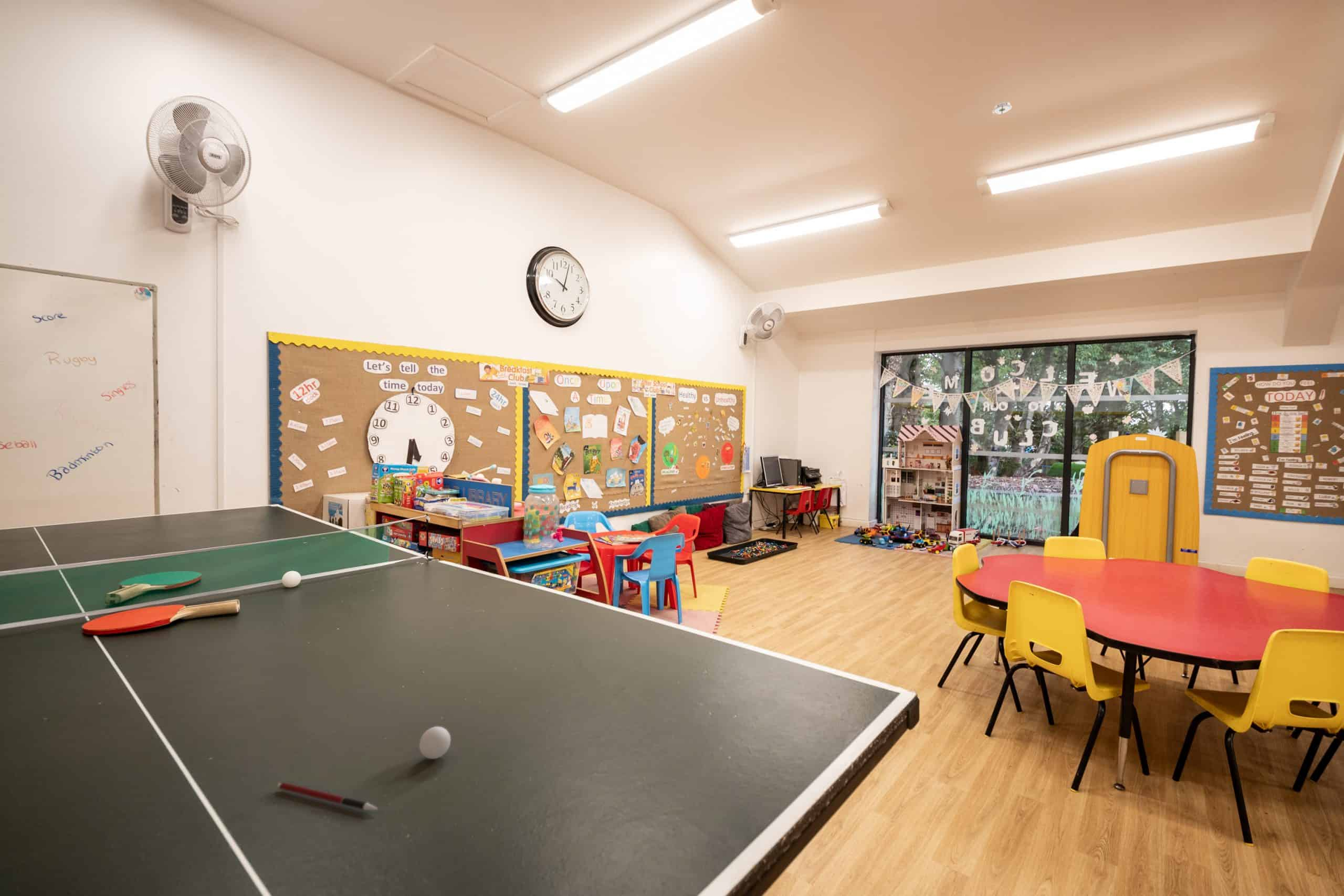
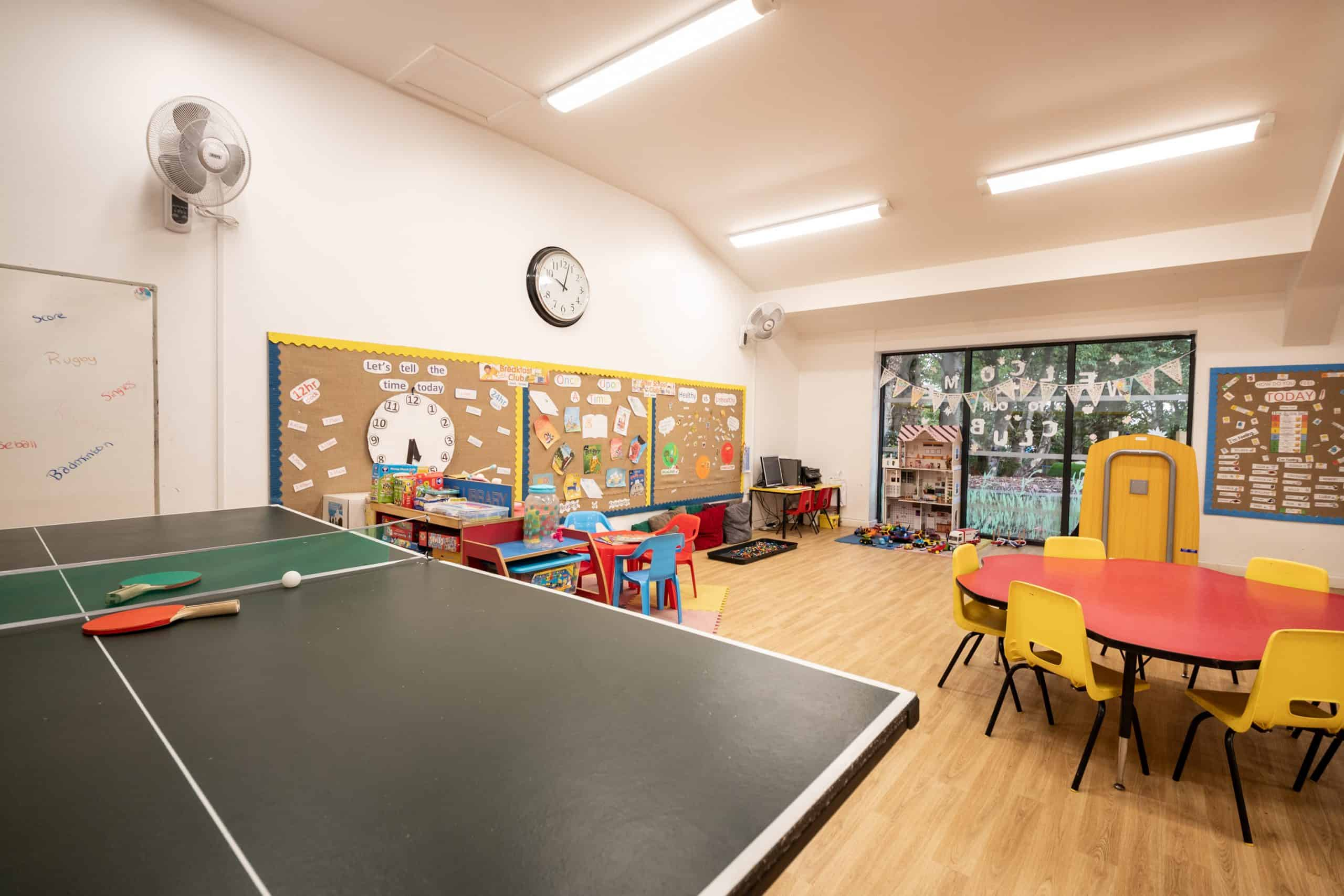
- ping-pong ball (435, 742)
- pen (327, 796)
- smoke detector (1001, 108)
